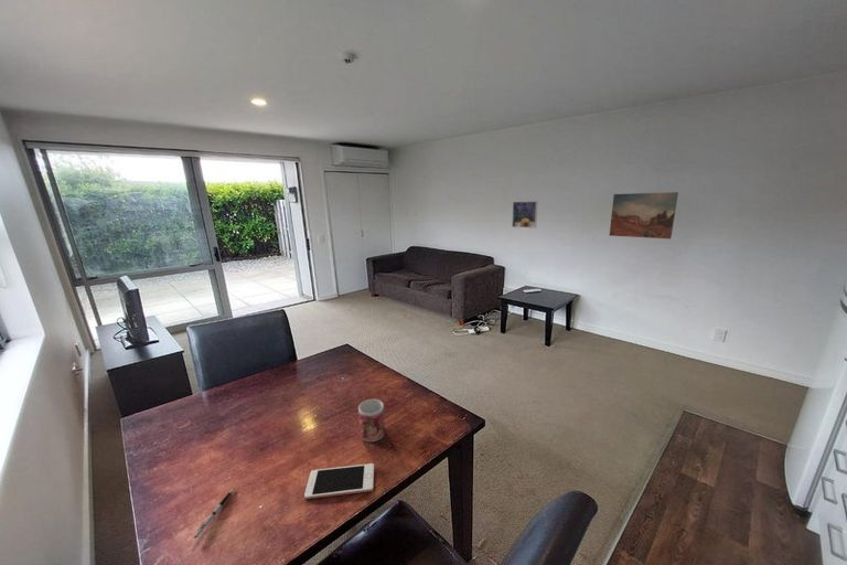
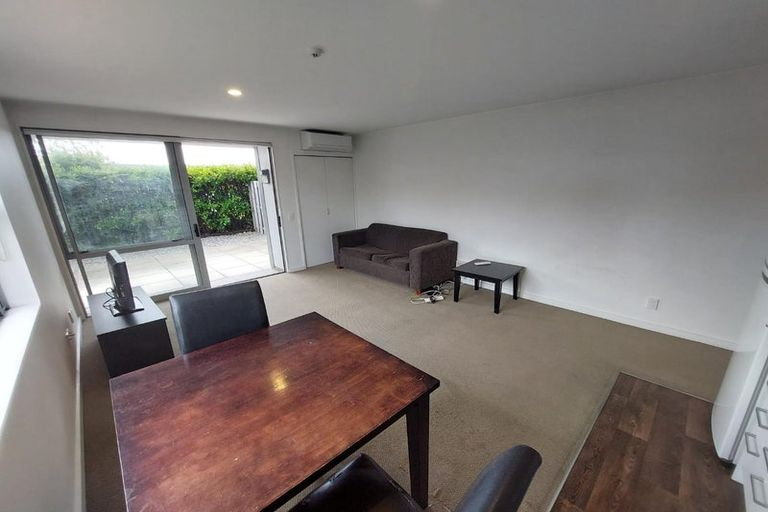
- mug (373, 416)
- wall art (641, 215)
- cell phone (341, 480)
- pen (215, 510)
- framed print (524, 214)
